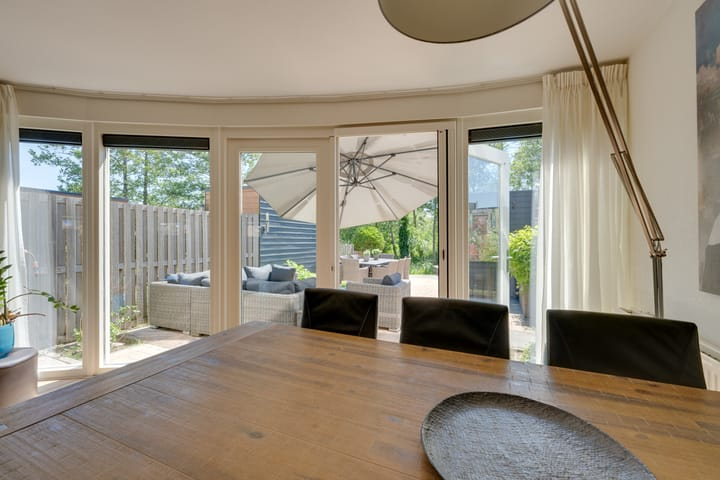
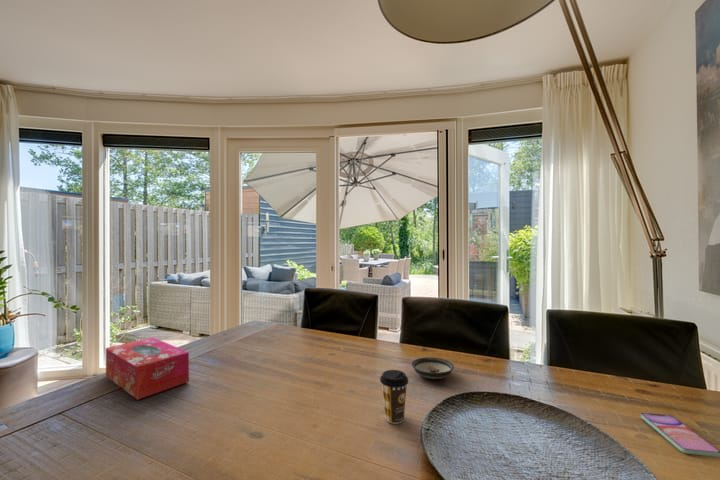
+ coffee cup (394, 396)
+ tissue box (146, 364)
+ smartphone (677, 432)
+ saucer (432, 369)
